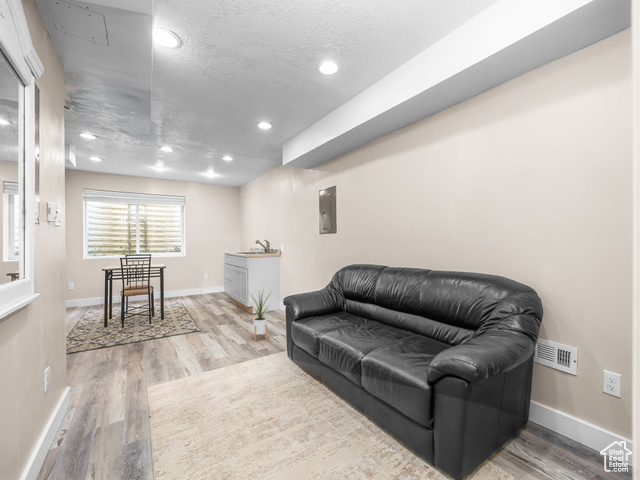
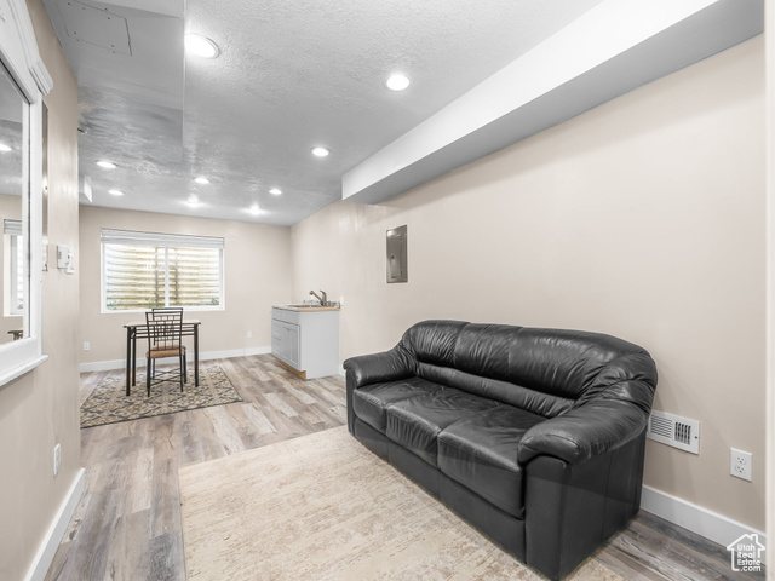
- house plant (259, 312)
